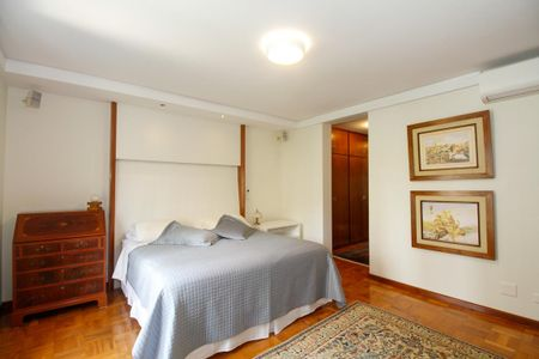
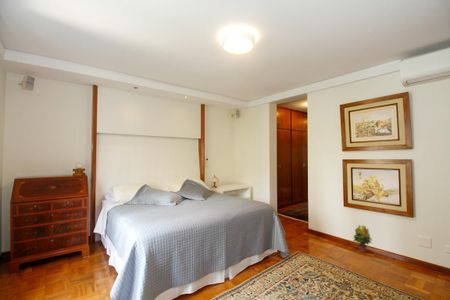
+ potted plant (362, 238)
